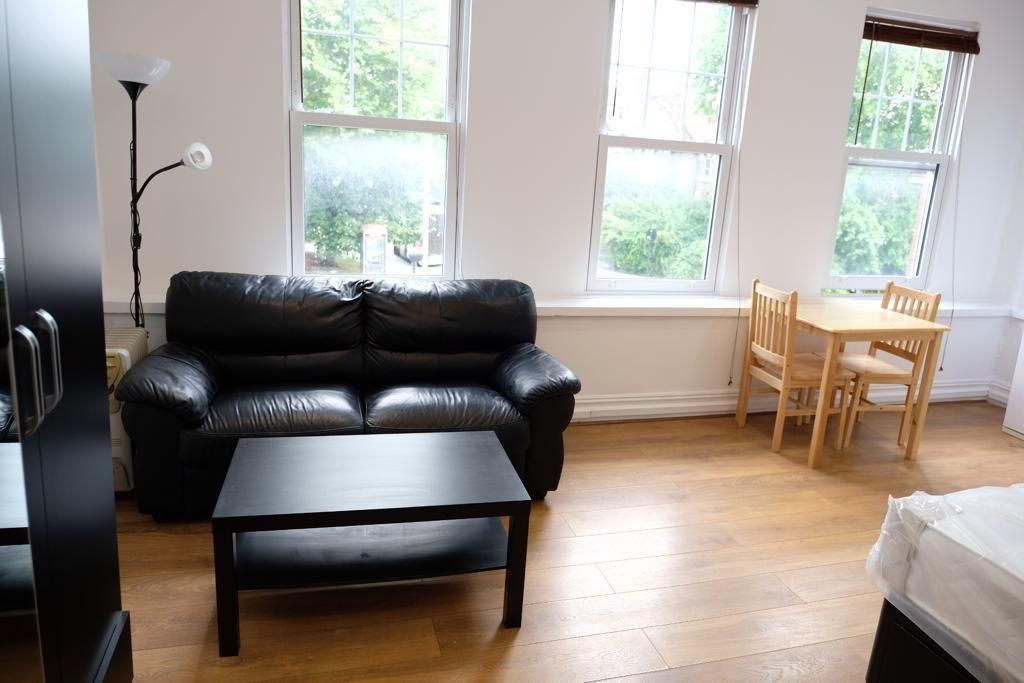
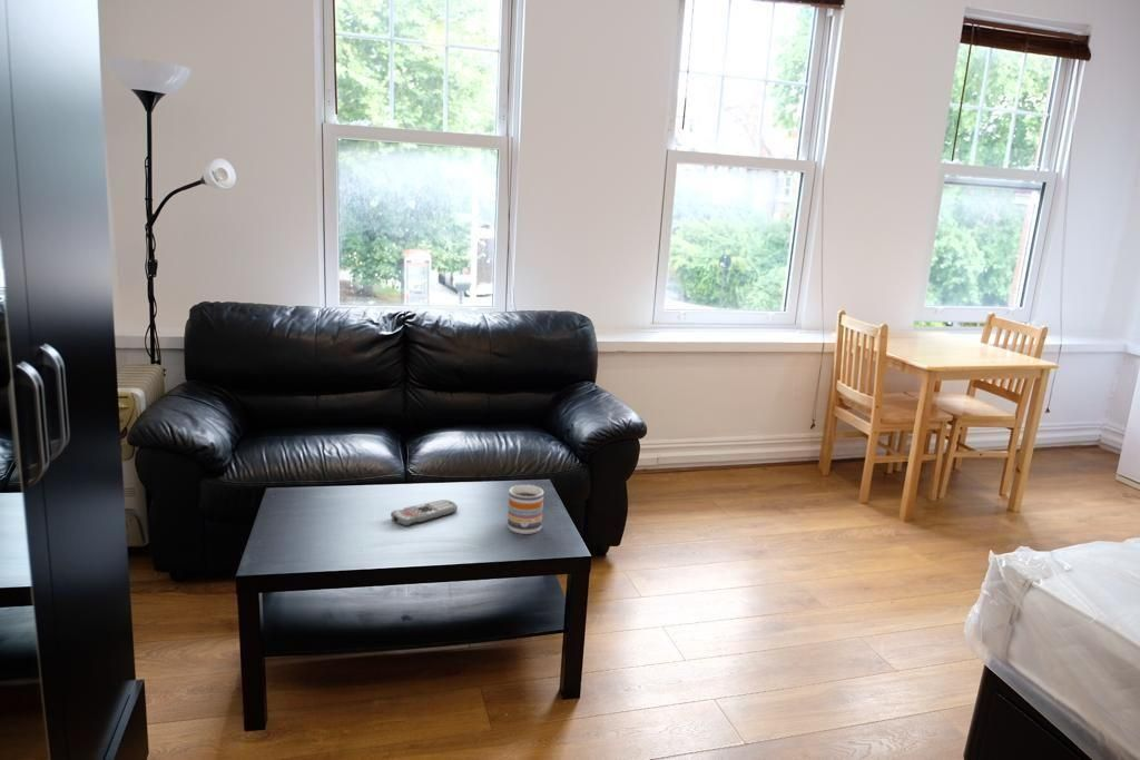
+ mug (524, 507)
+ remote control (425, 512)
